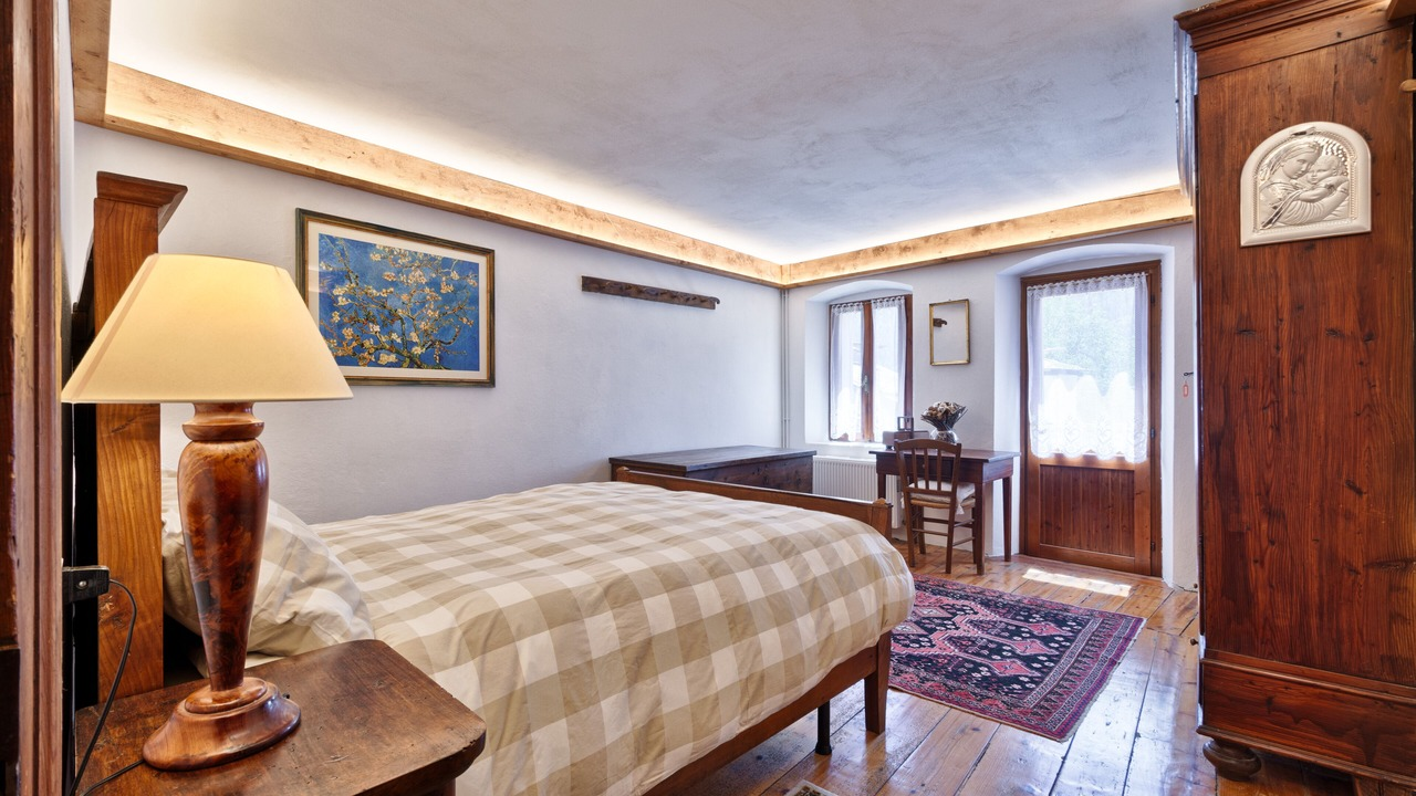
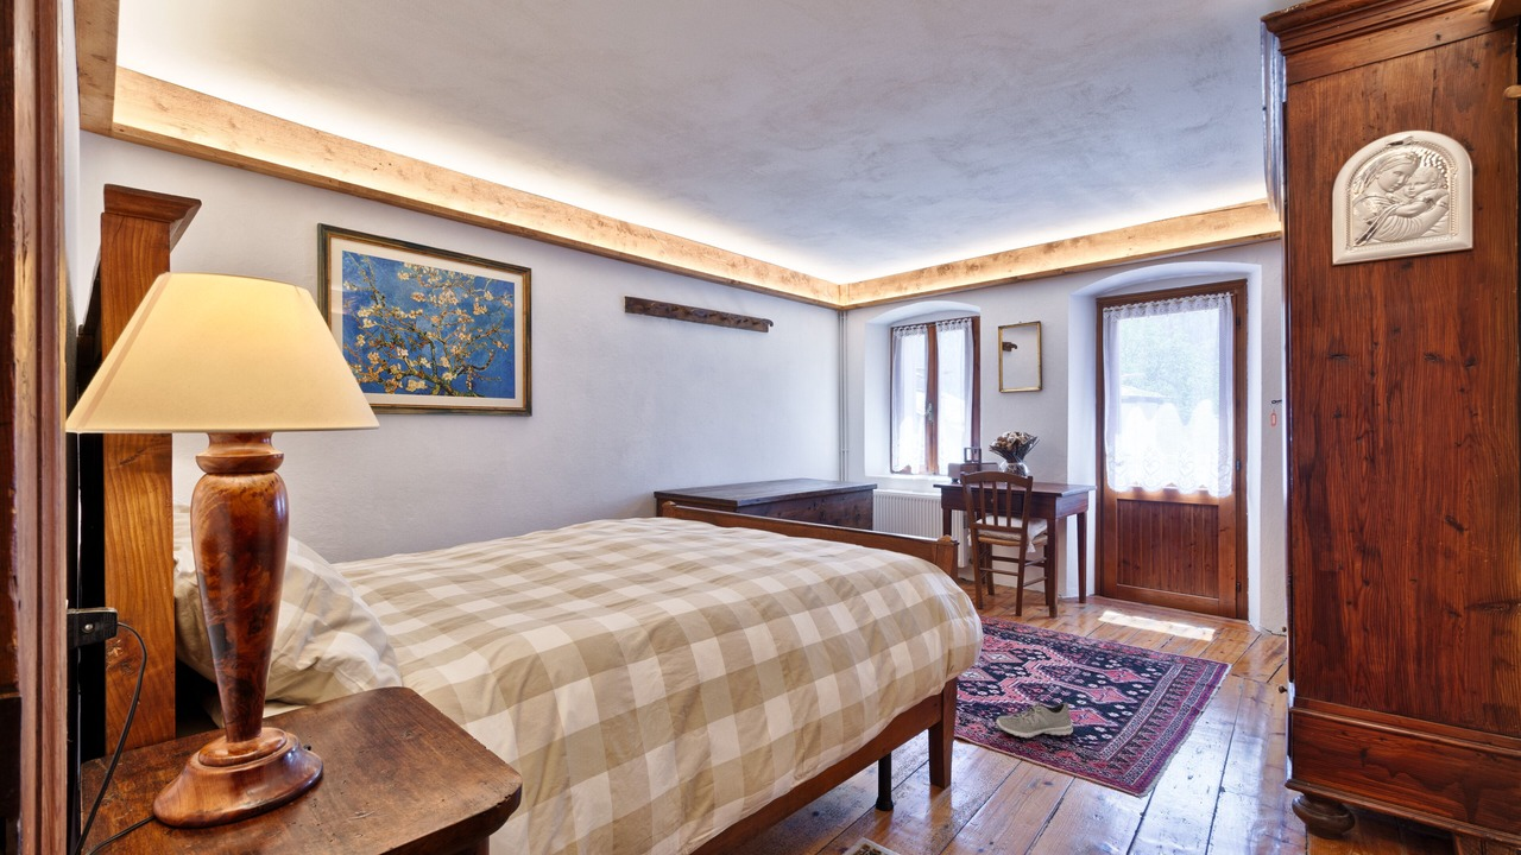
+ sneaker (1033, 715)
